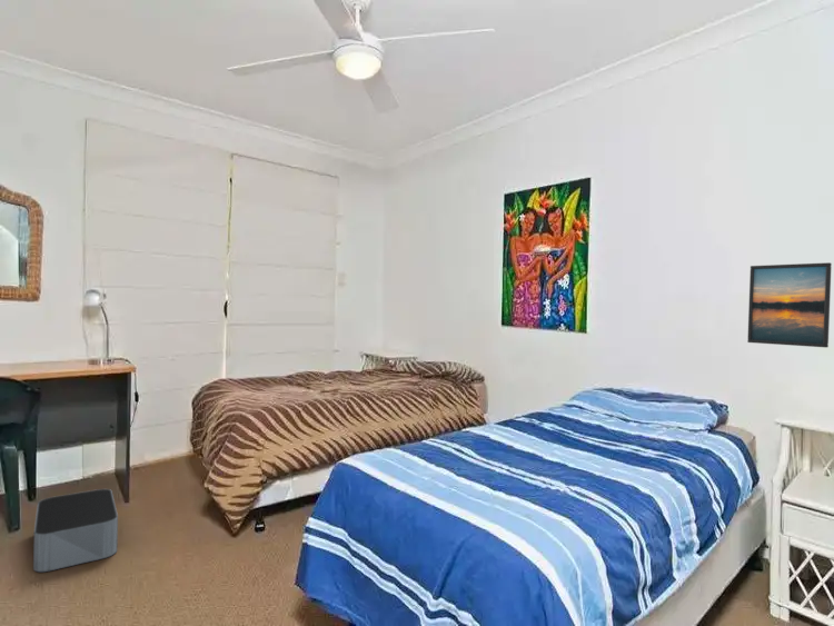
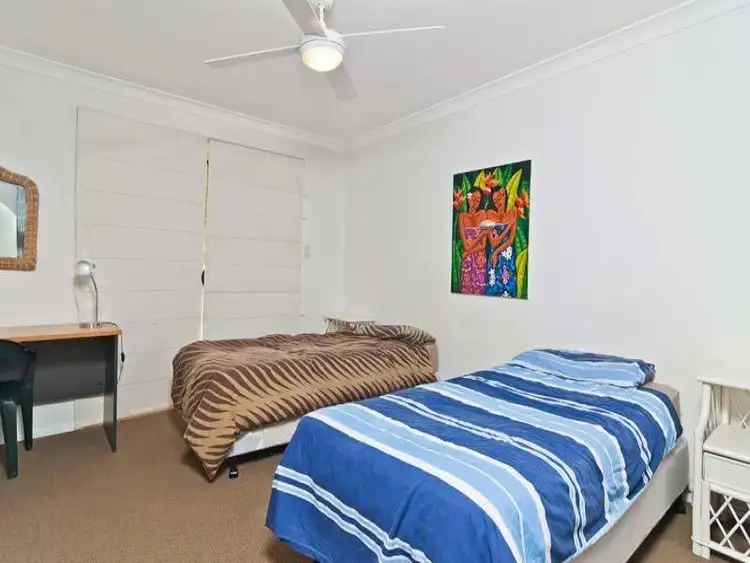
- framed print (787, 305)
- storage bin (76, 526)
